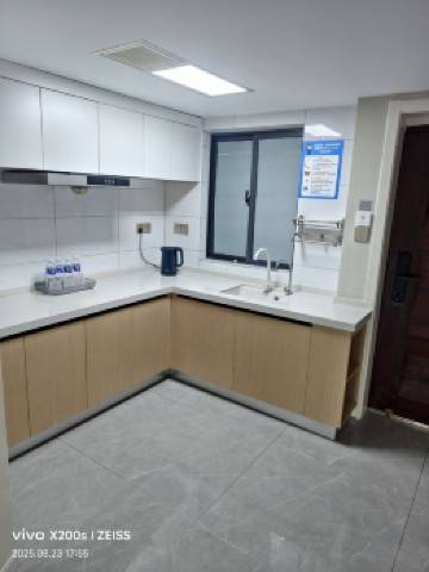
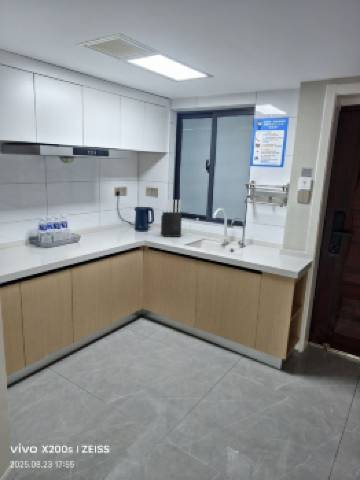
+ knife block (171, 217)
